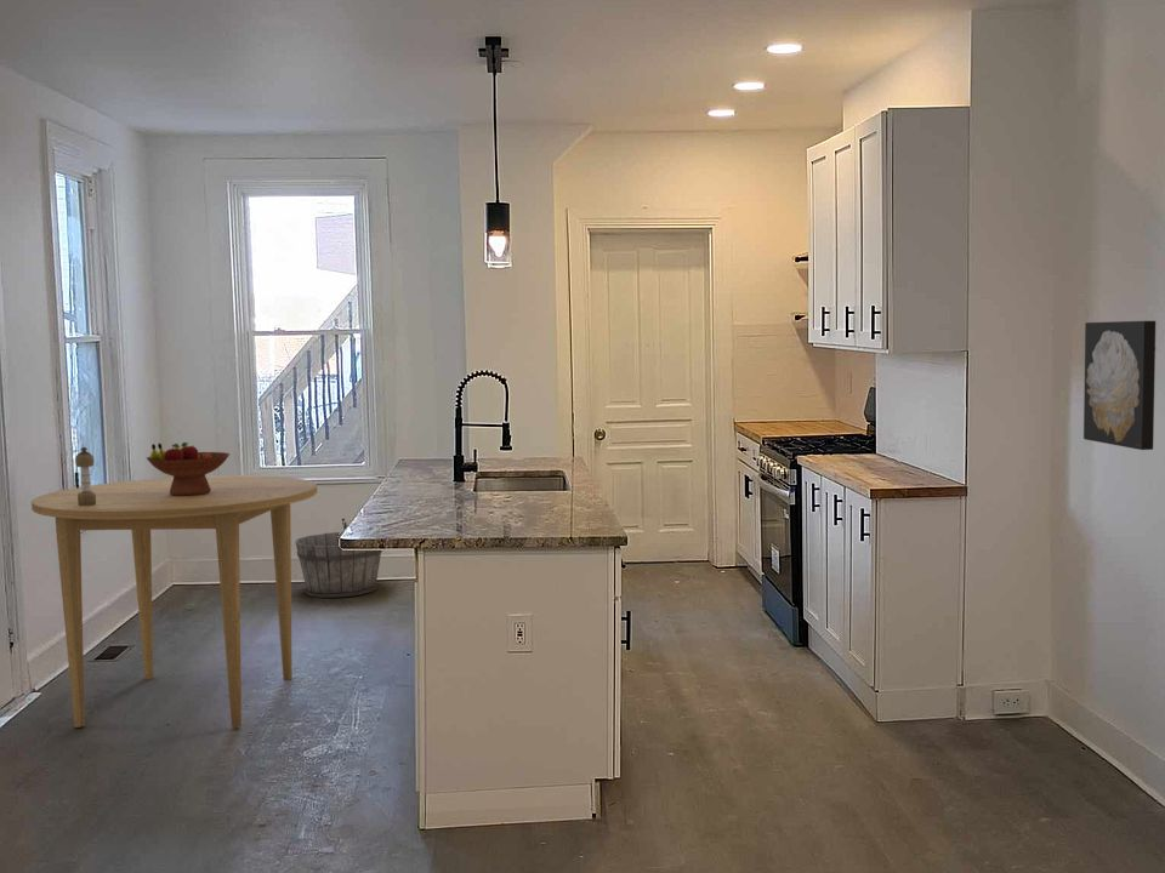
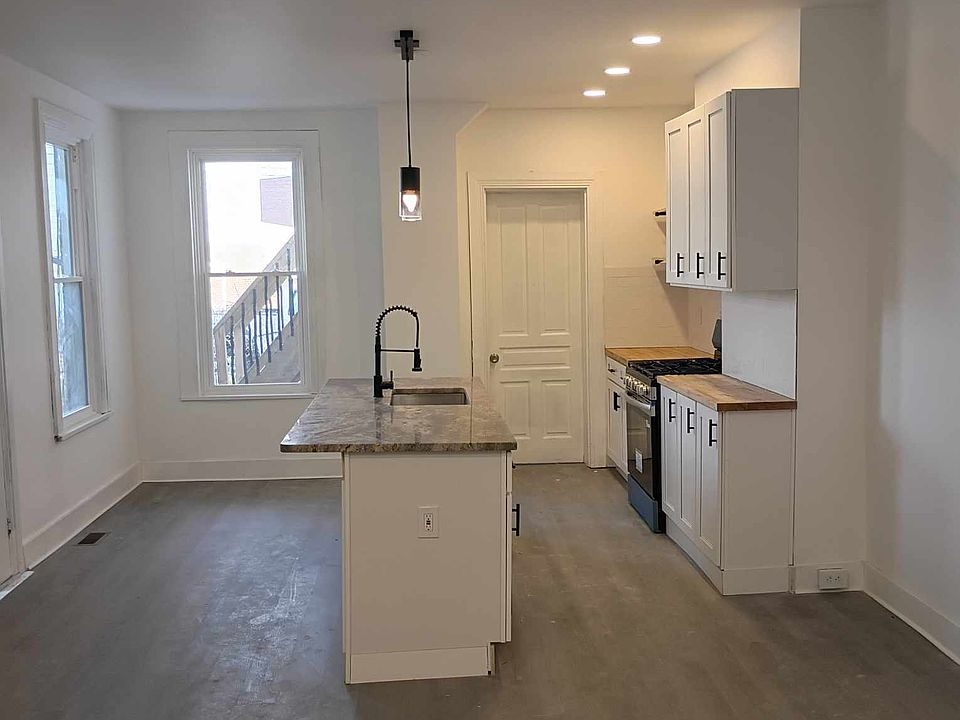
- dining table (150, 597)
- fruit bowl (188, 467)
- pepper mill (84, 475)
- wooden bucket (340, 554)
- wall art (1118, 383)
